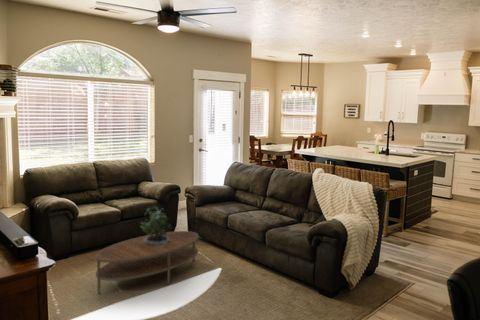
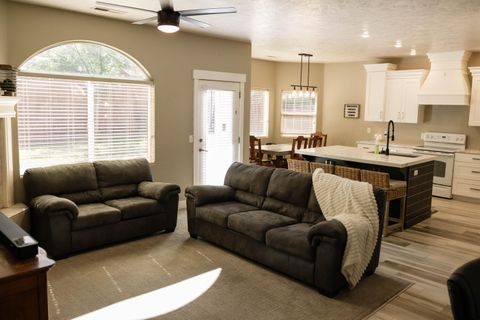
- coffee table (151, 260)
- potted plant (156, 223)
